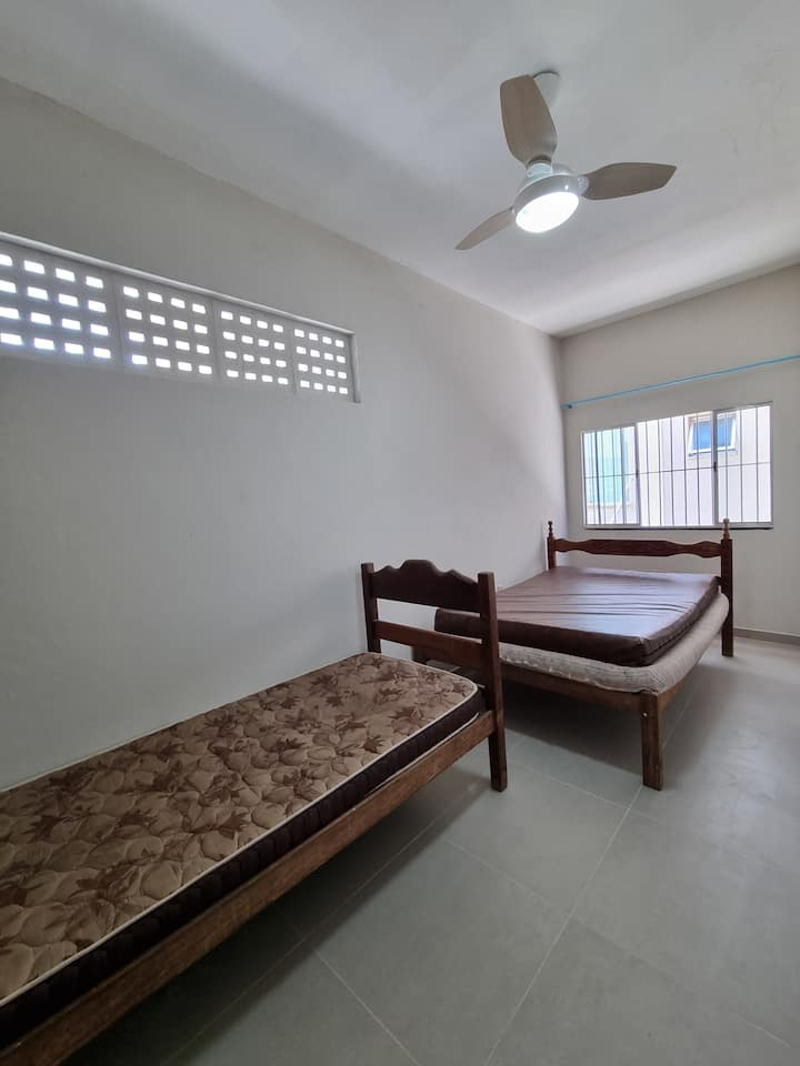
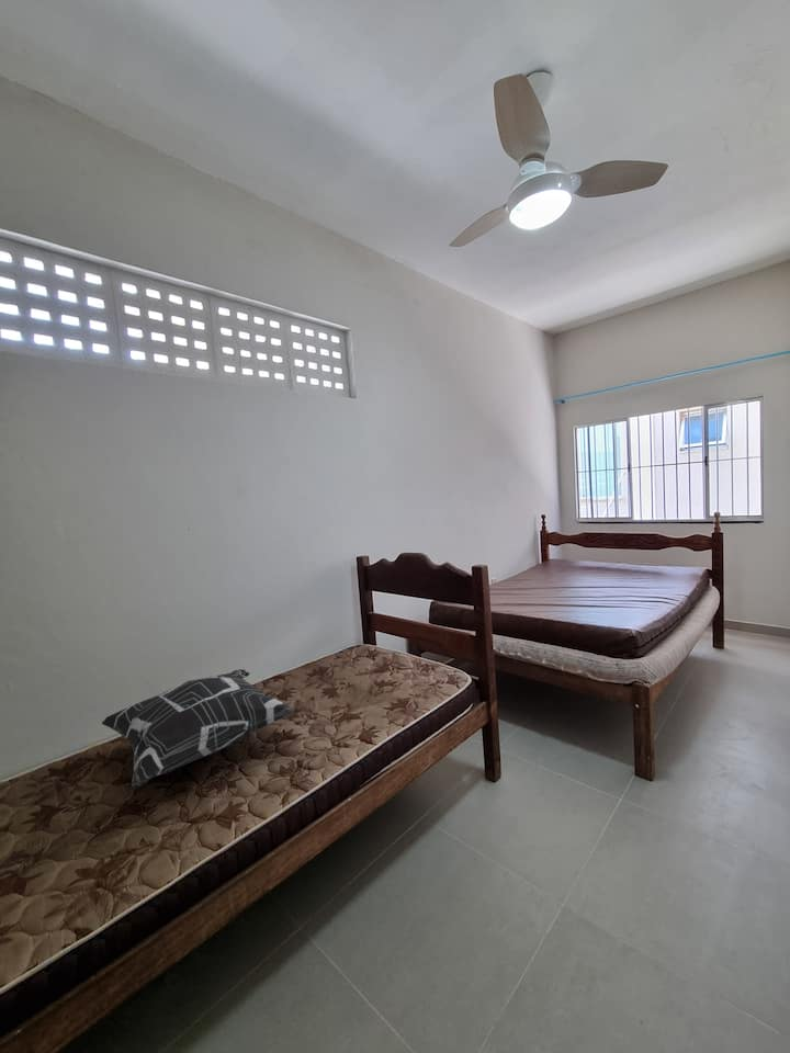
+ decorative pillow (201, 712)
